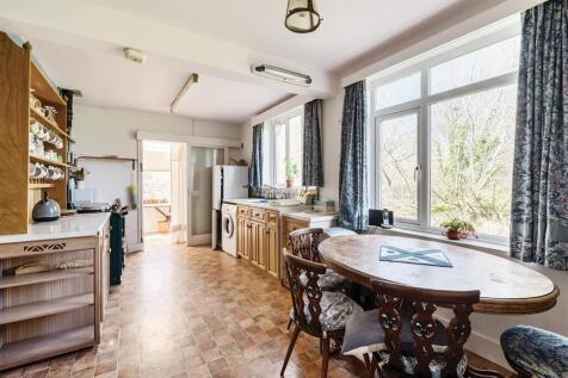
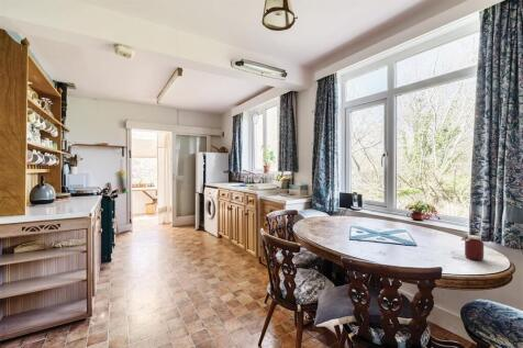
+ jar (472, 246)
